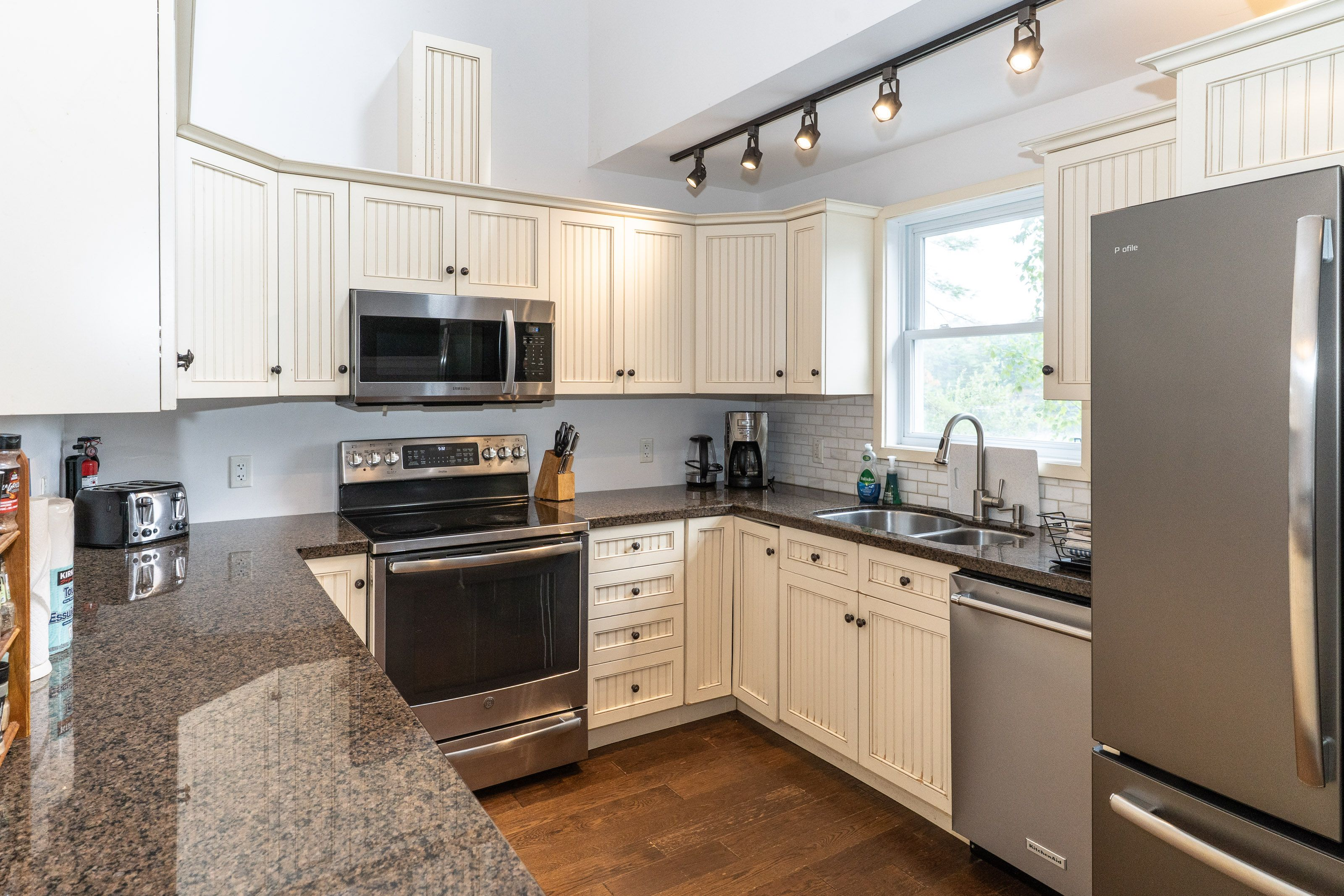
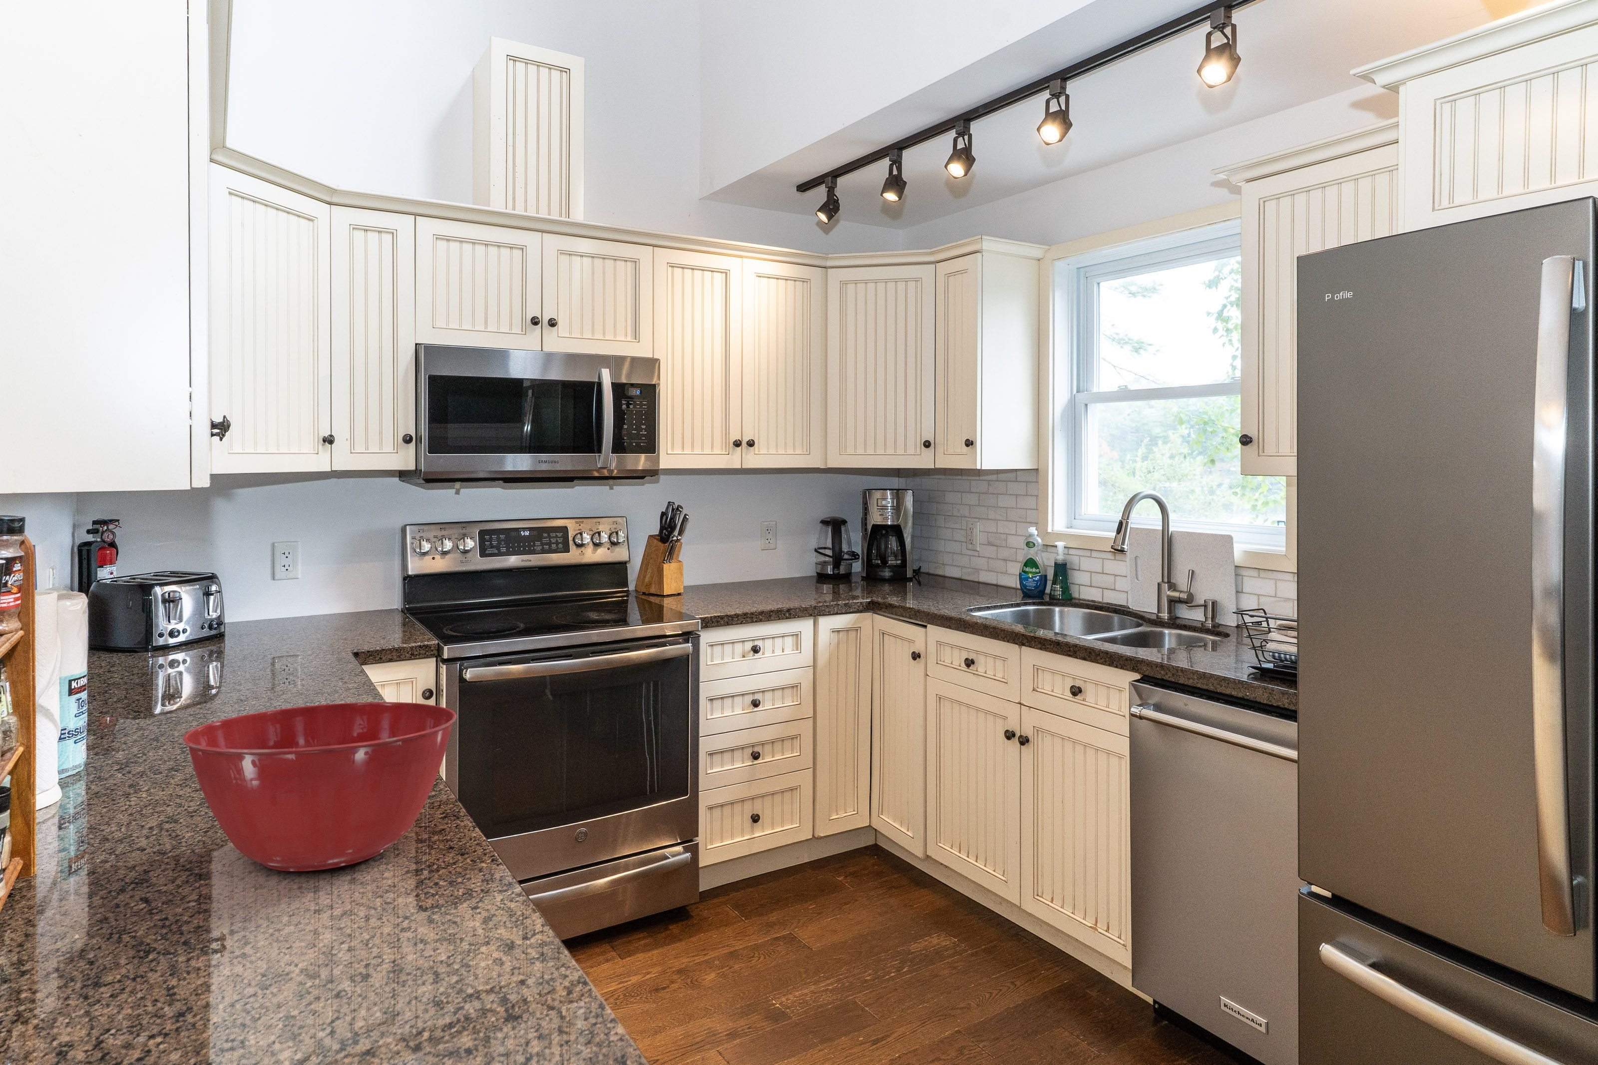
+ mixing bowl (328, 786)
